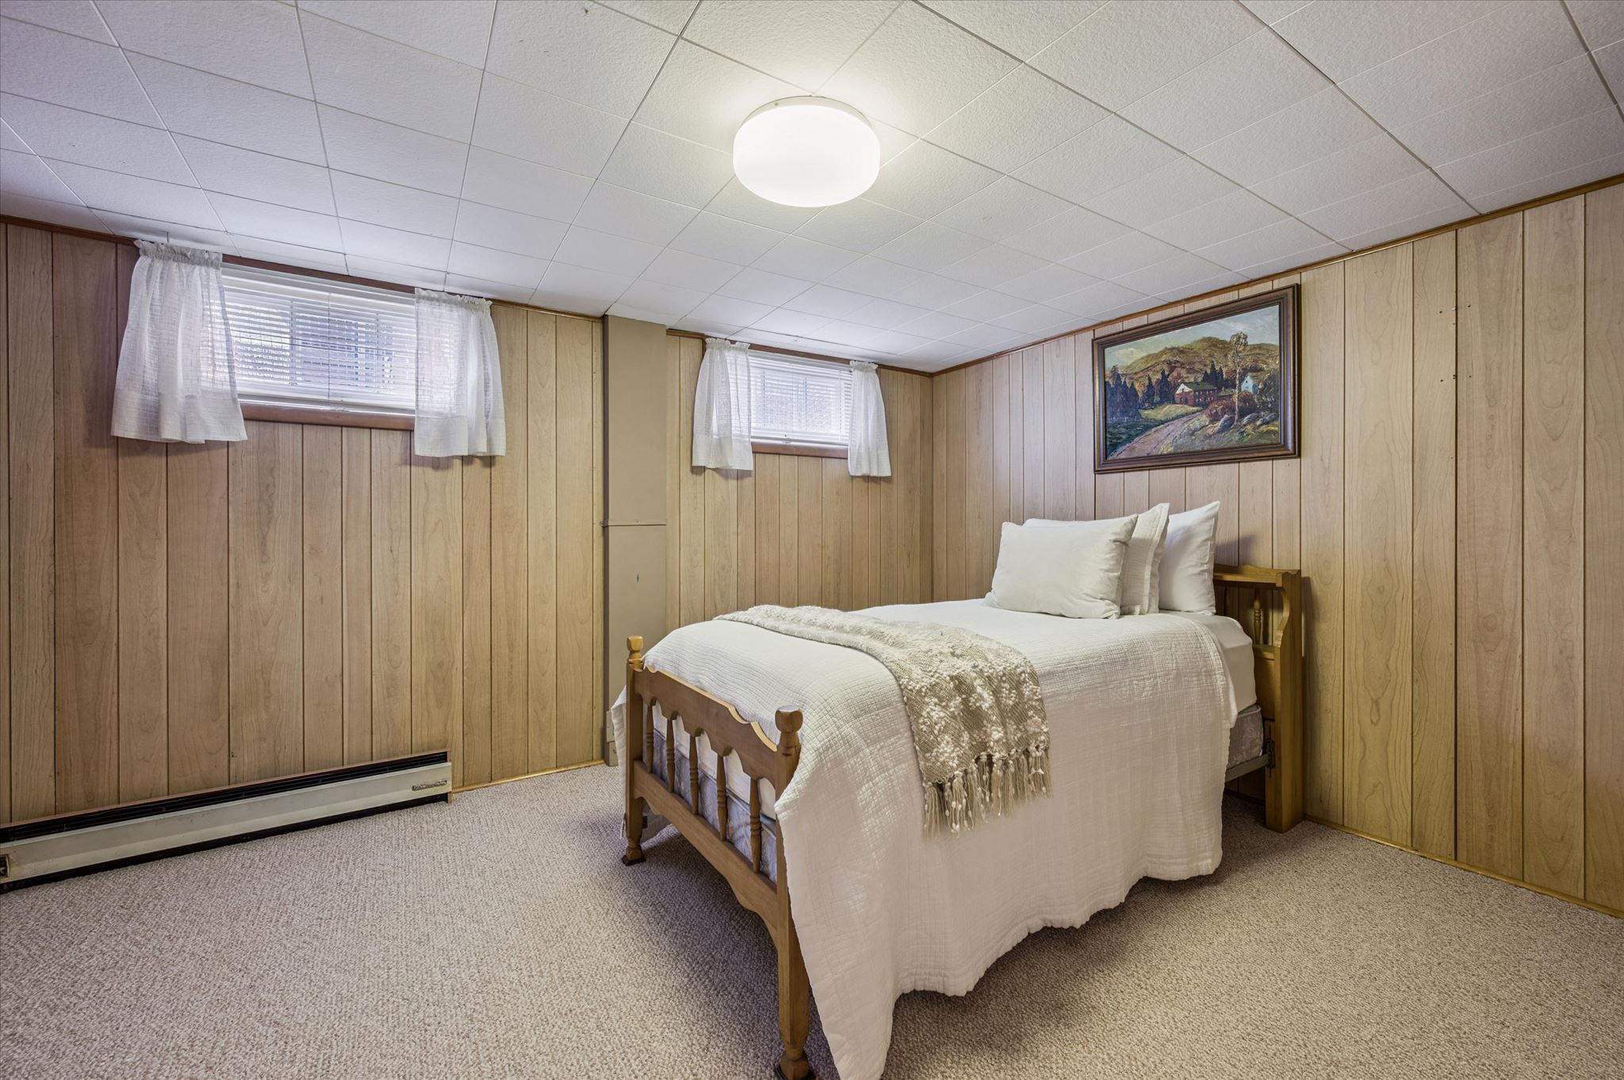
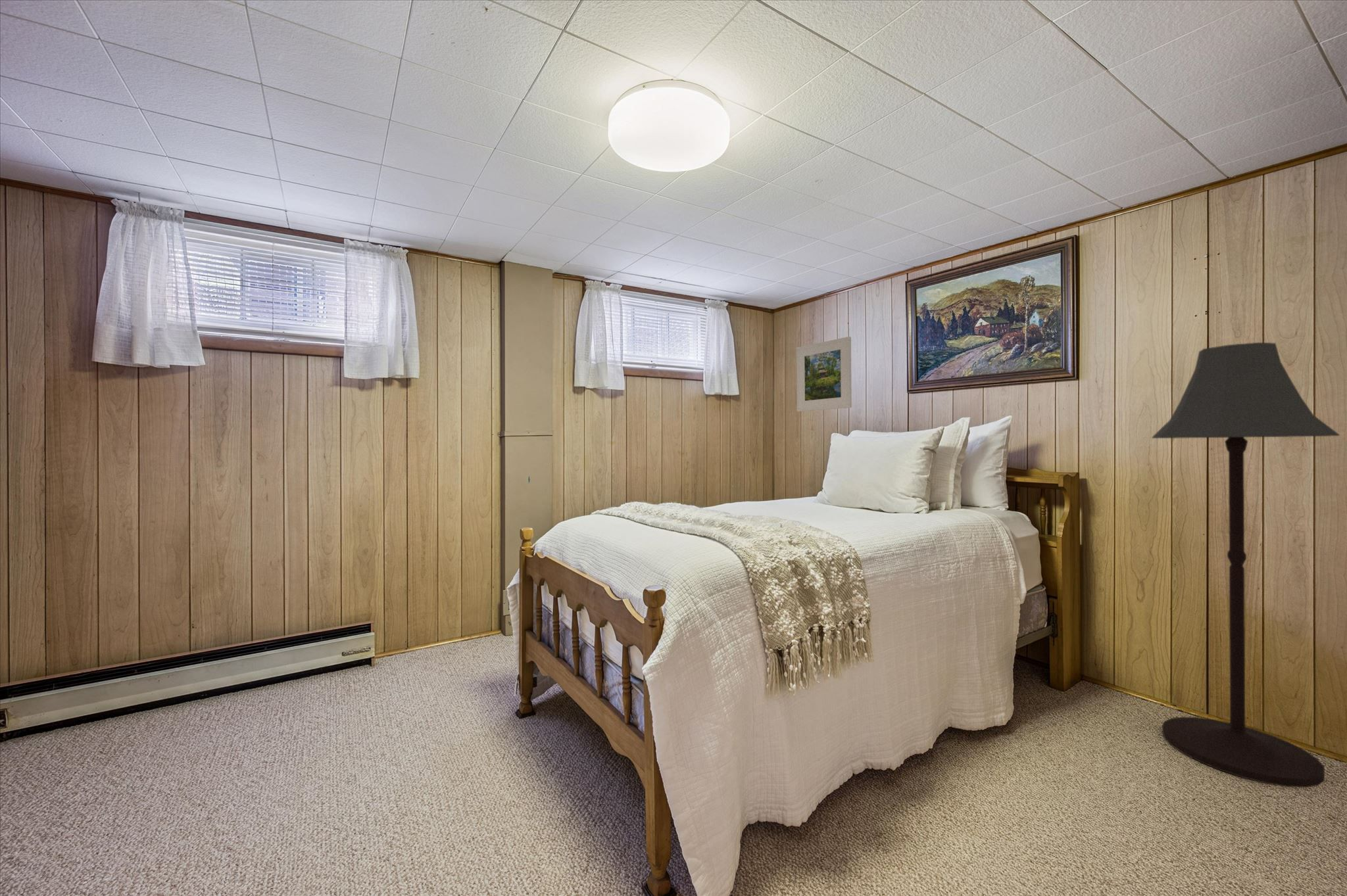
+ floor lamp (1237, 550)
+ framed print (822, 376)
